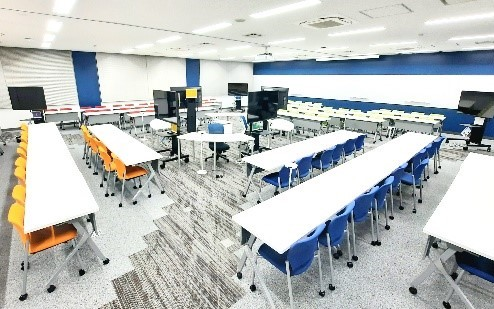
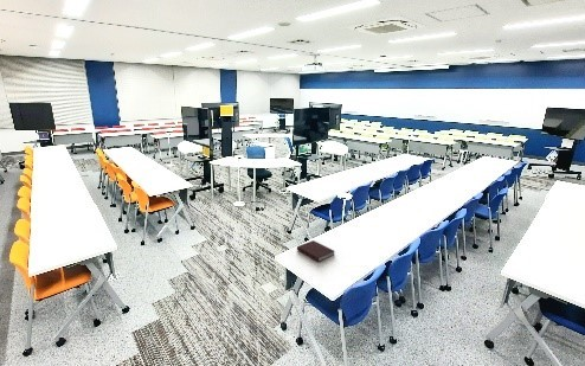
+ notebook (315, 250)
